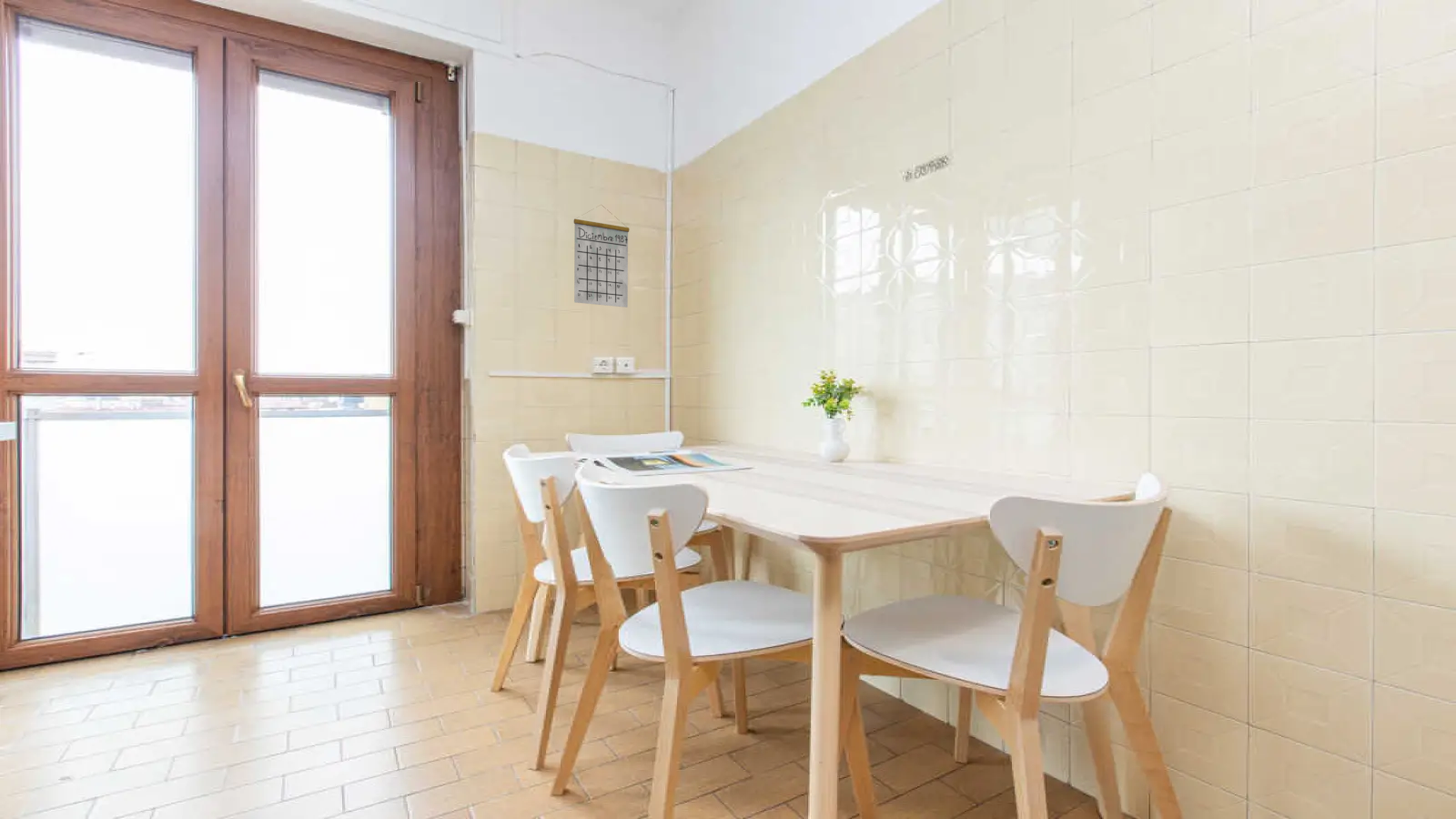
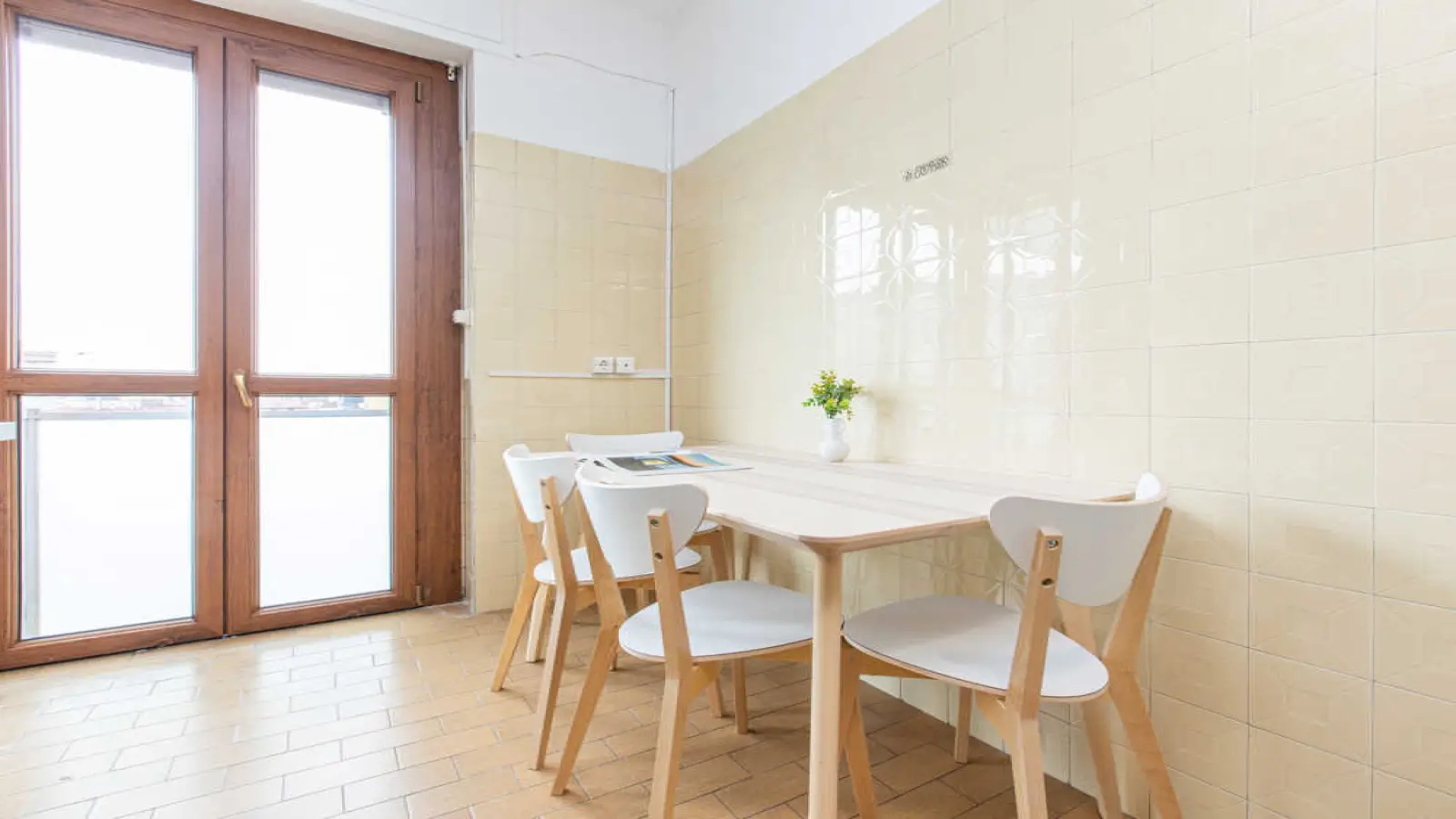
- calendar (602, 254)
